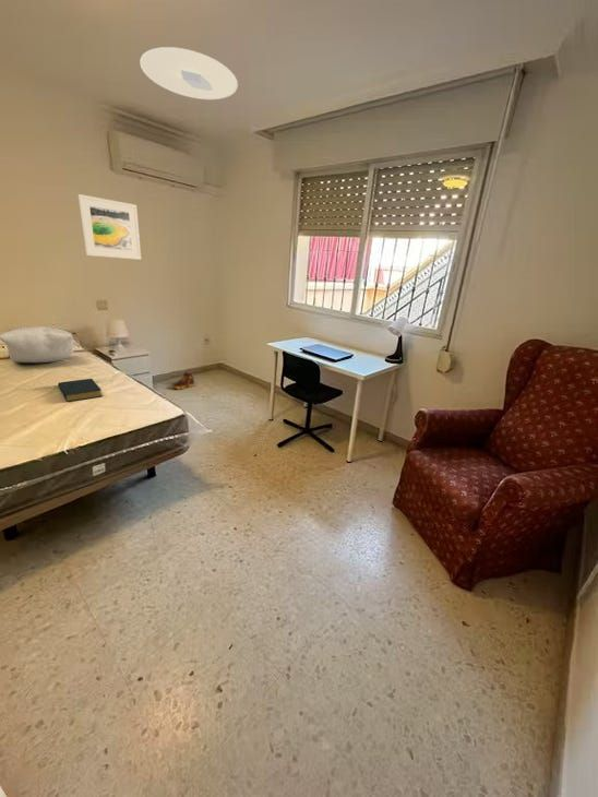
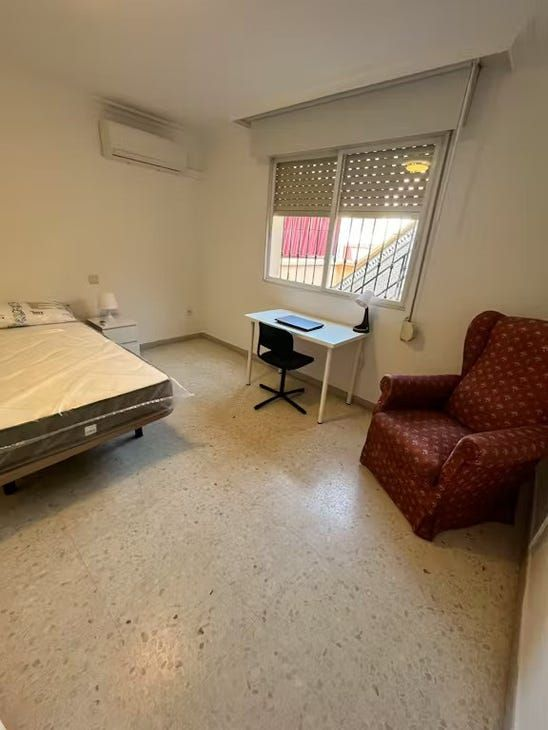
- hardback book (80, 389)
- pillow (40, 344)
- ceiling light (190, 71)
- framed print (111, 229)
- shoe (183, 380)
